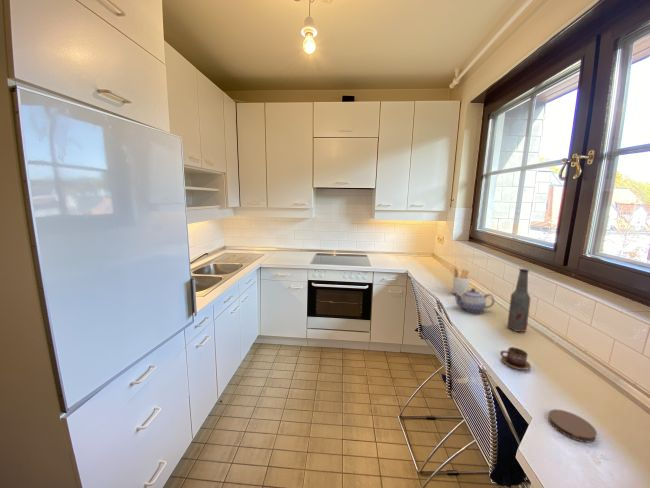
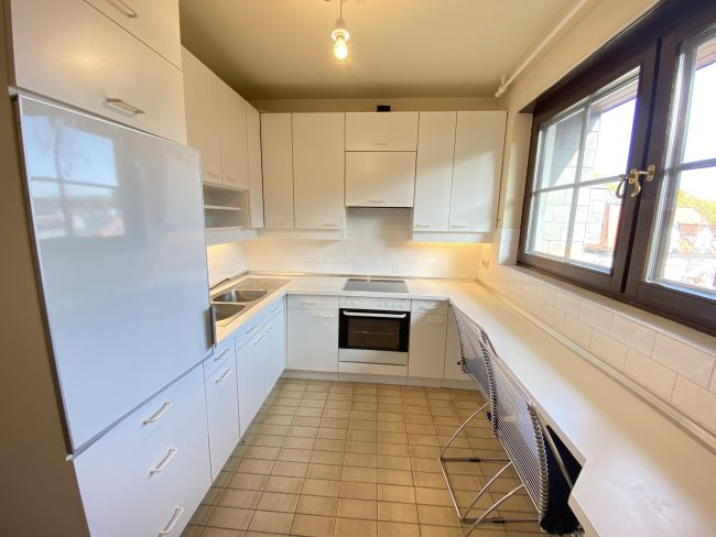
- cup (515, 357)
- teapot (472, 299)
- utensil holder (457, 280)
- bottle (520, 299)
- coaster (571, 424)
